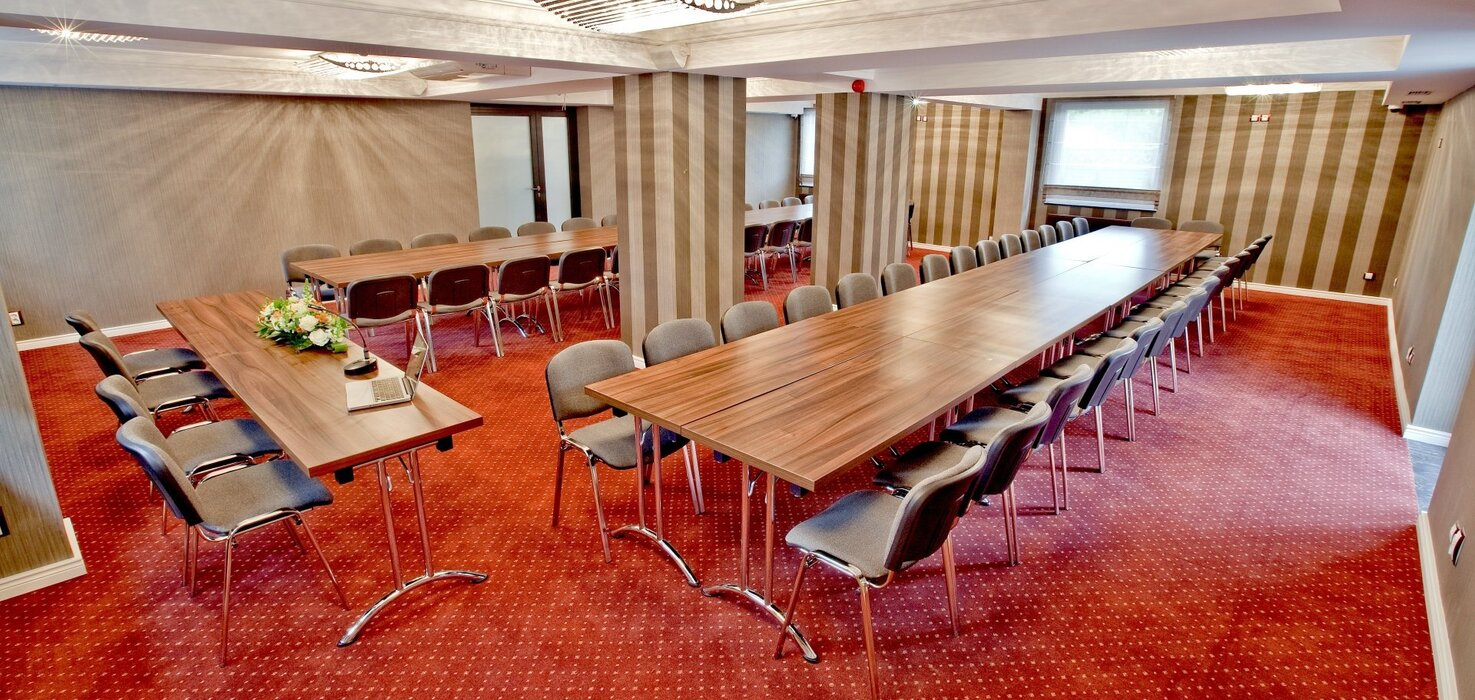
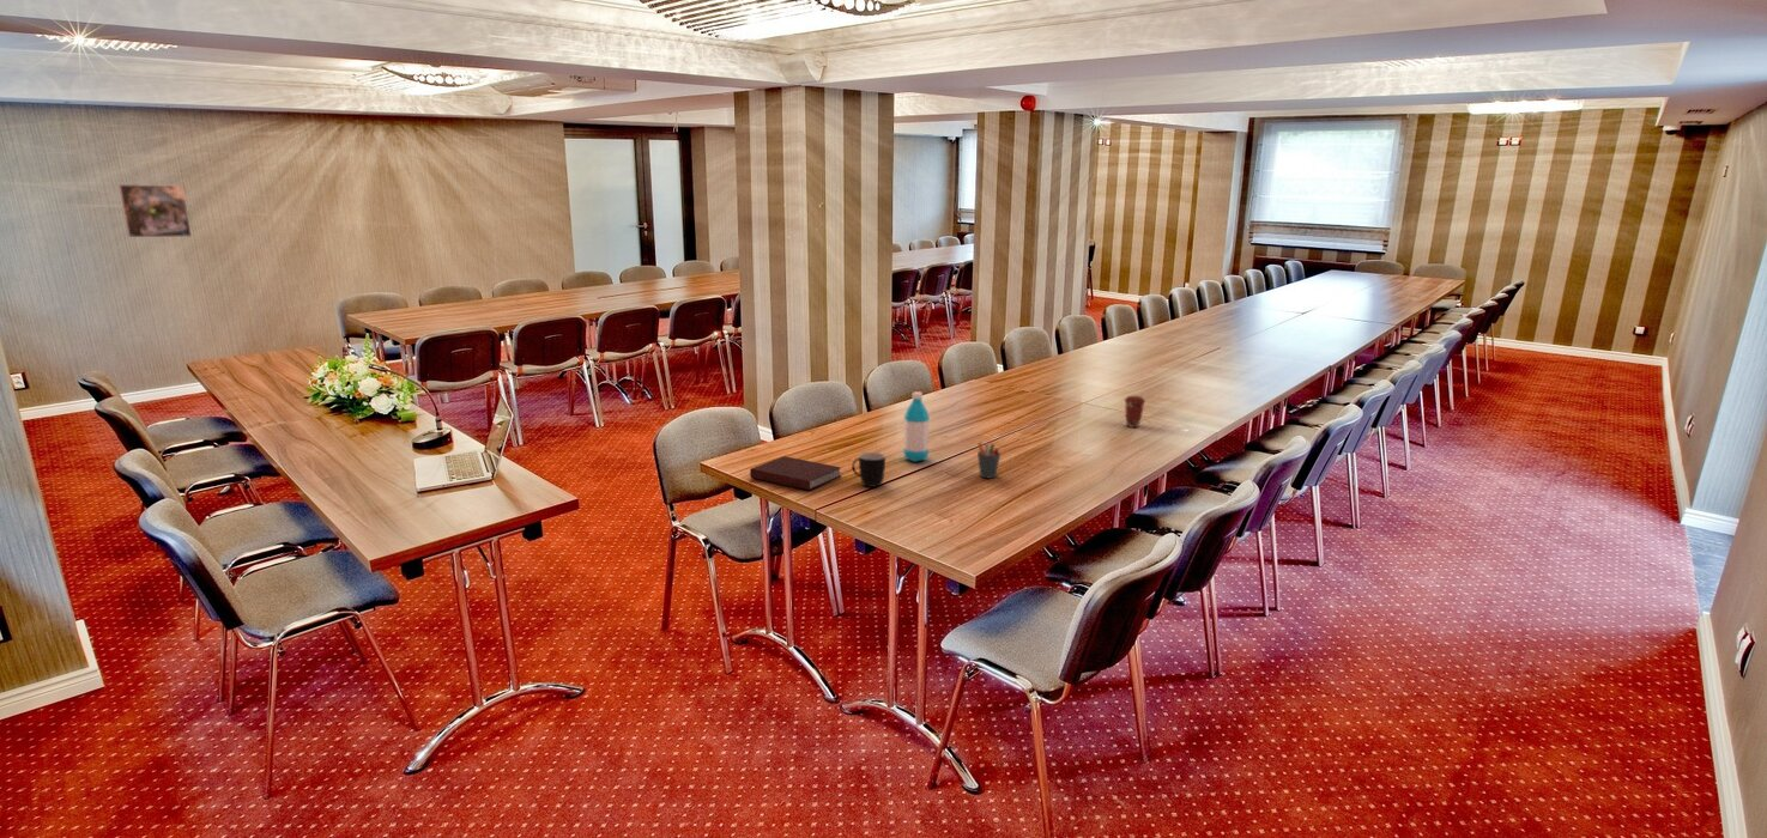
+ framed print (156, 211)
+ mug (867, 469)
+ water bottle (916, 426)
+ coffee cup (1133, 411)
+ notebook (795, 472)
+ pen holder (988, 457)
